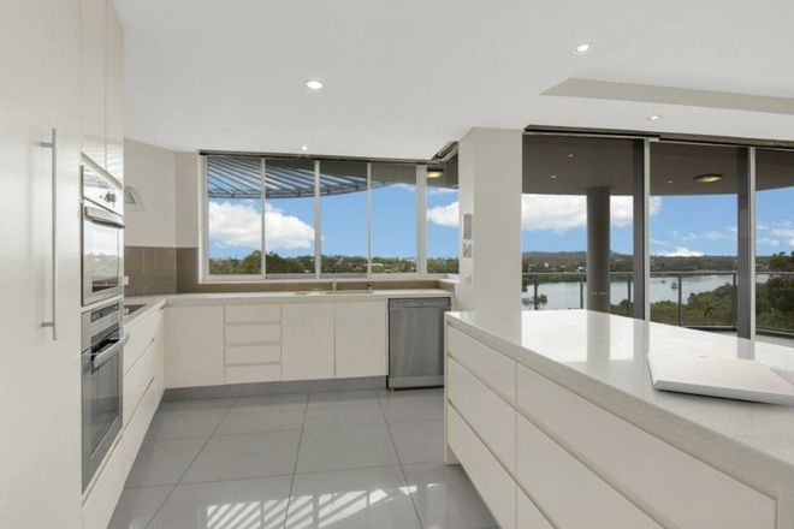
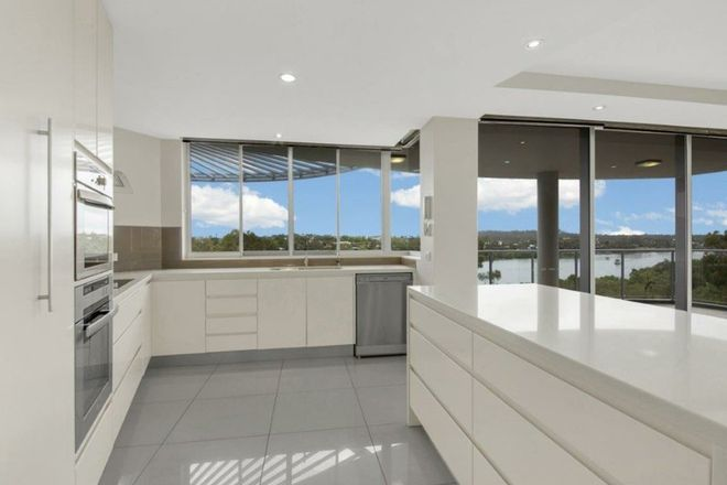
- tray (712, 373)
